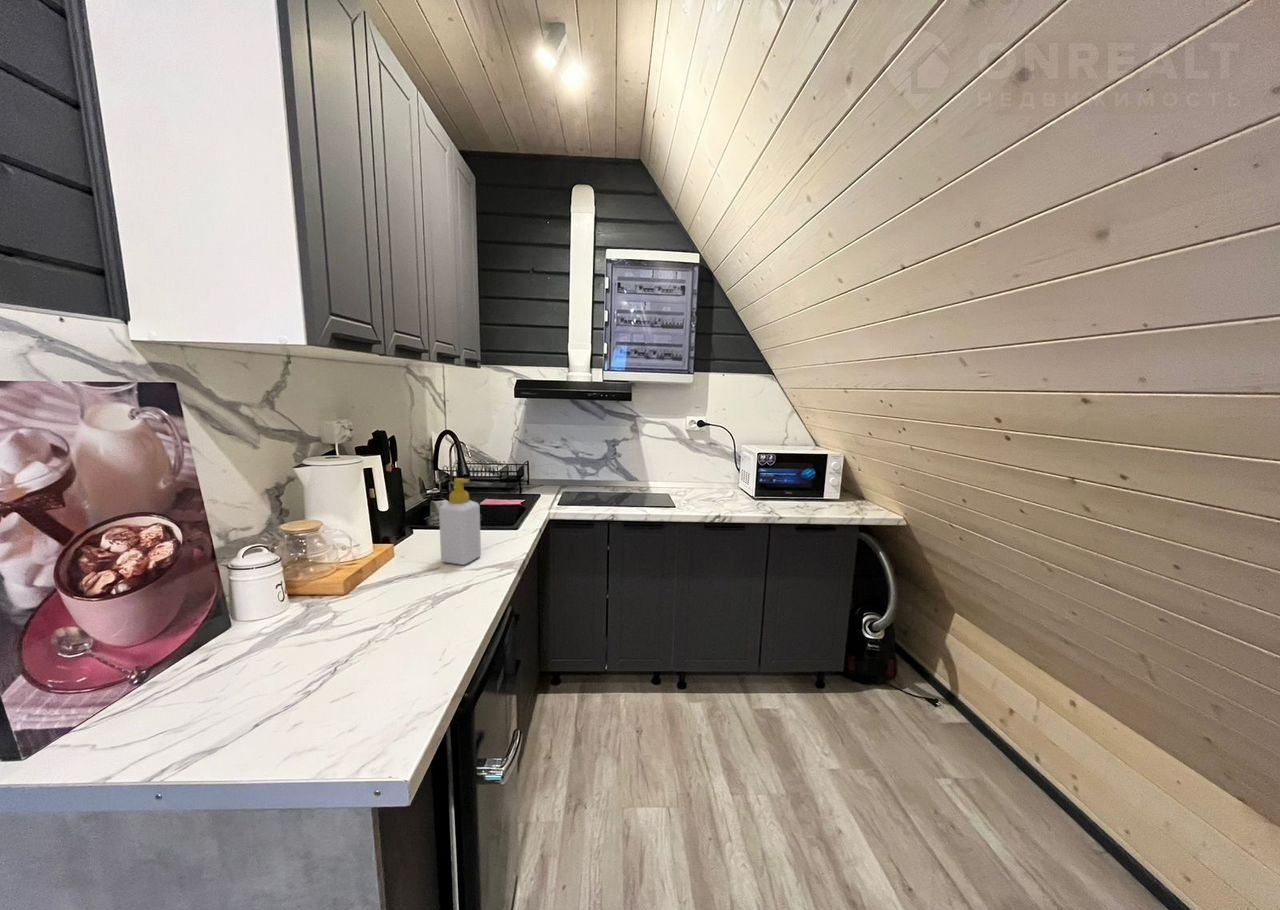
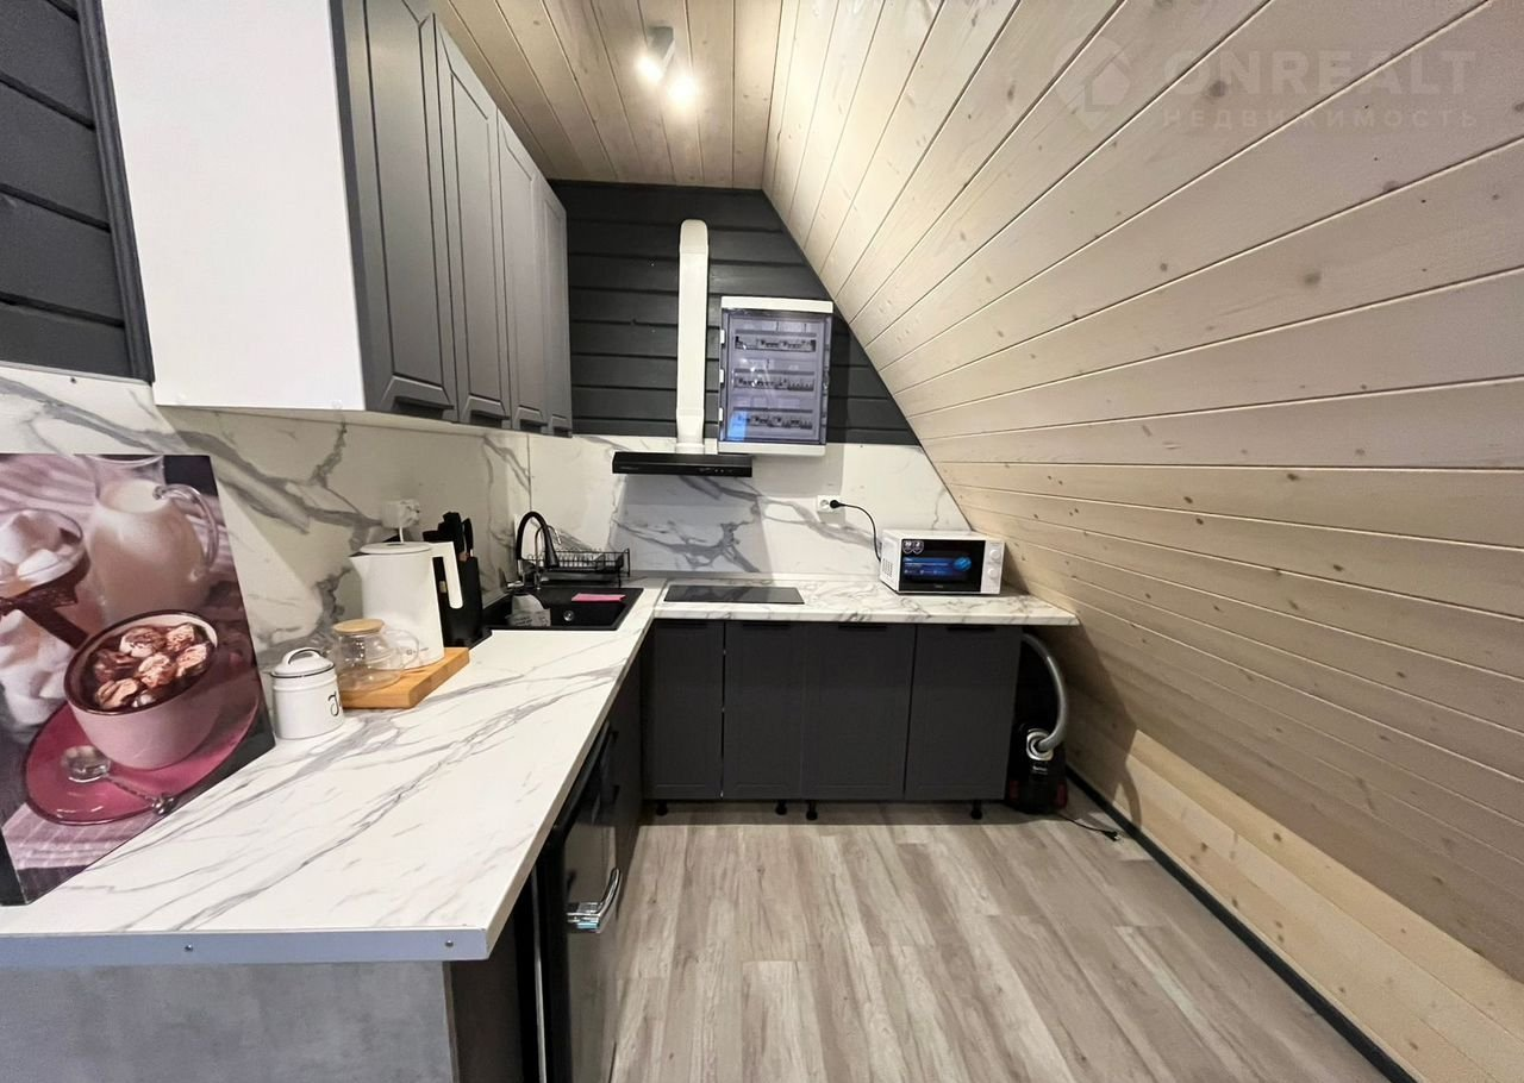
- soap bottle (460, 519)
